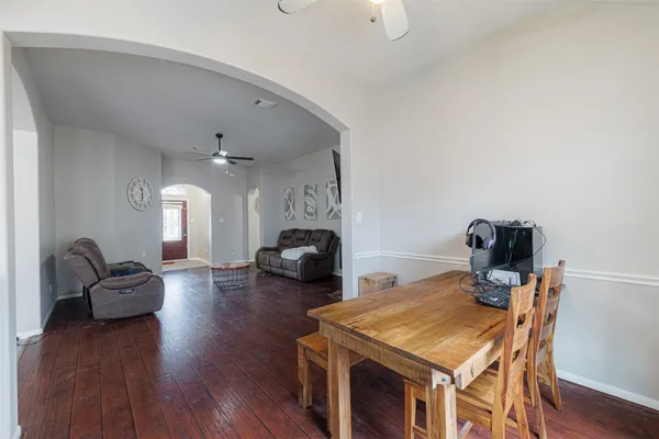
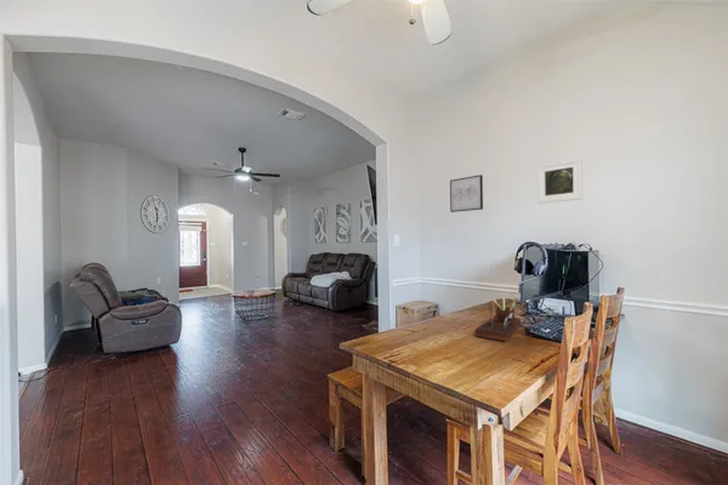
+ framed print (558, 182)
+ desk organizer (500, 313)
+ wall art (465, 194)
